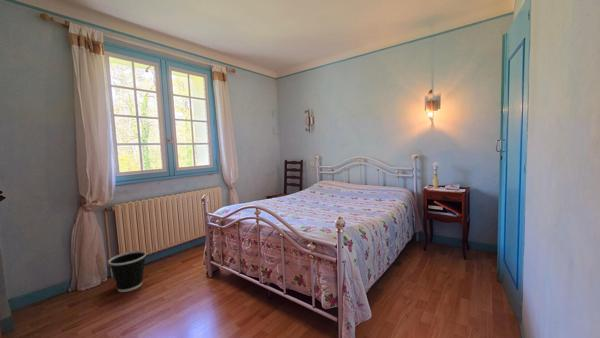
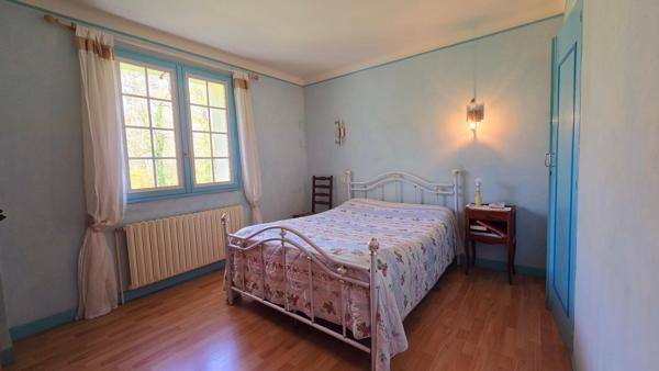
- wastebasket (129, 271)
